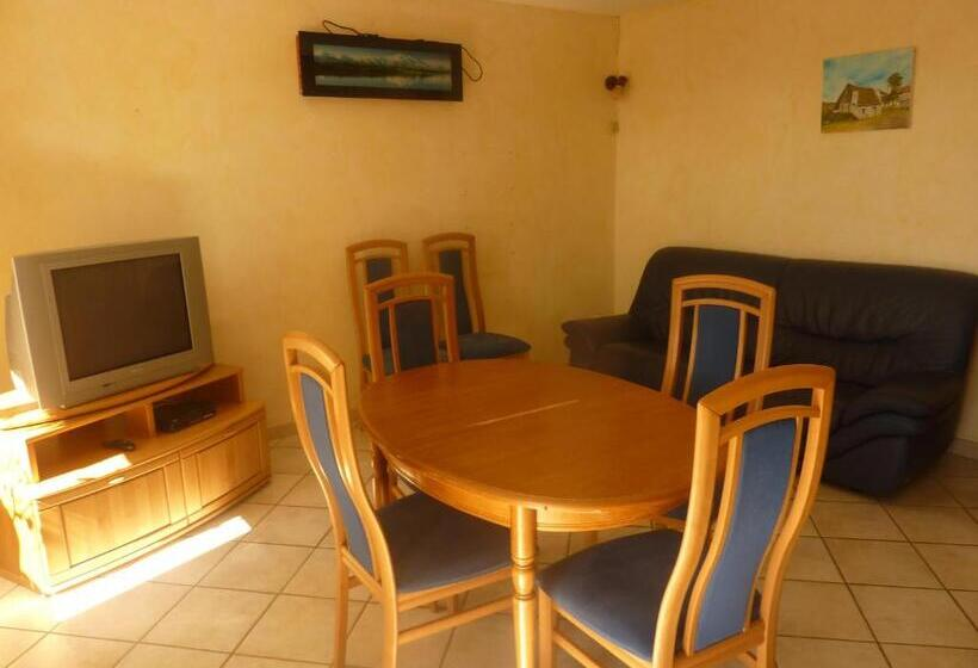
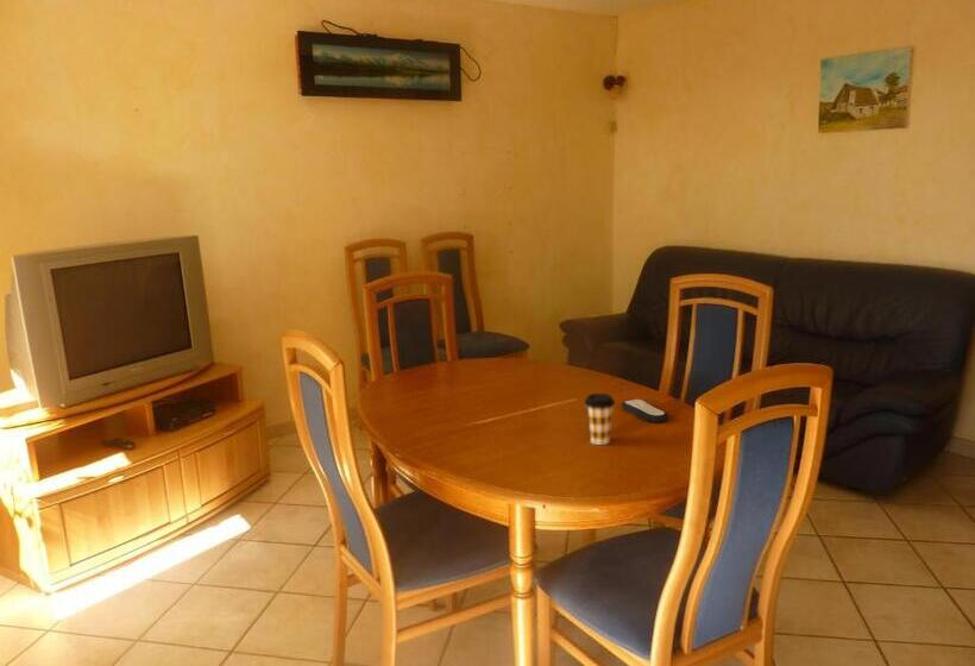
+ remote control (644, 409)
+ coffee cup (599, 419)
